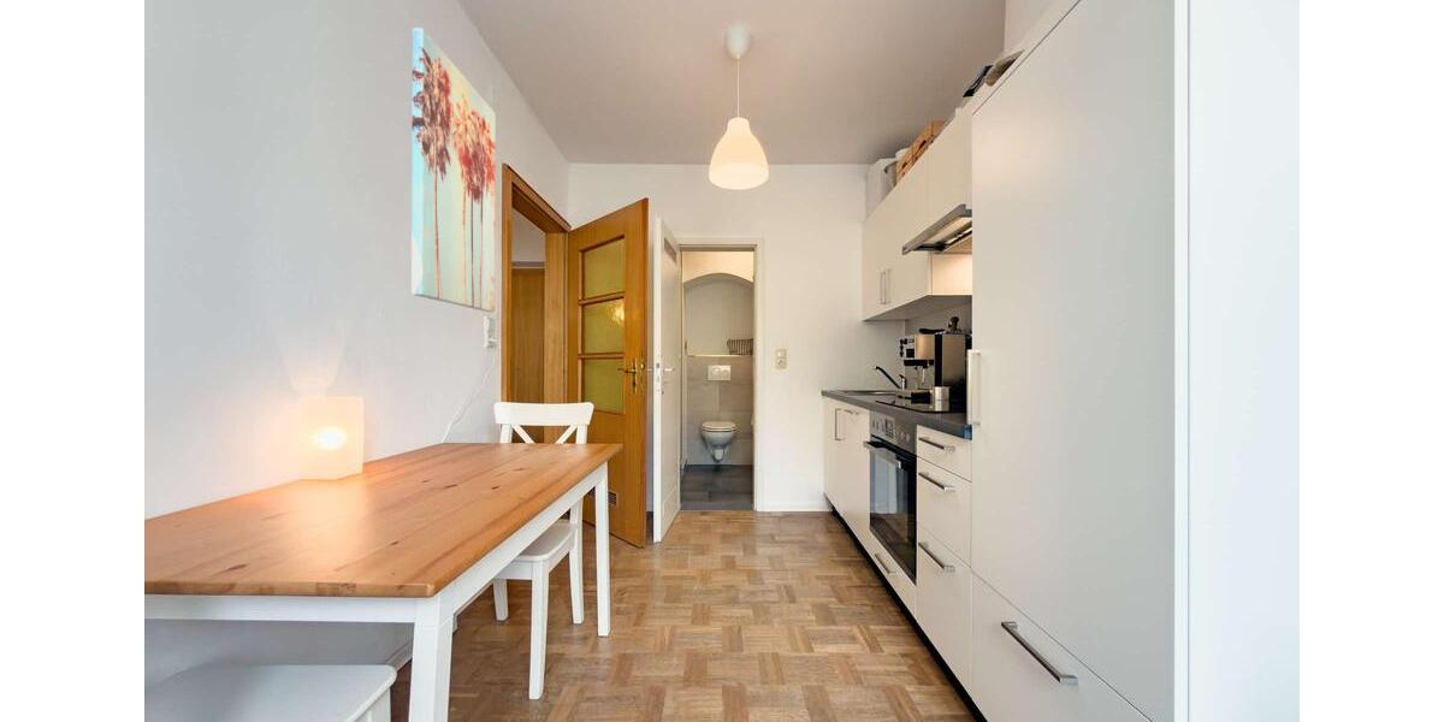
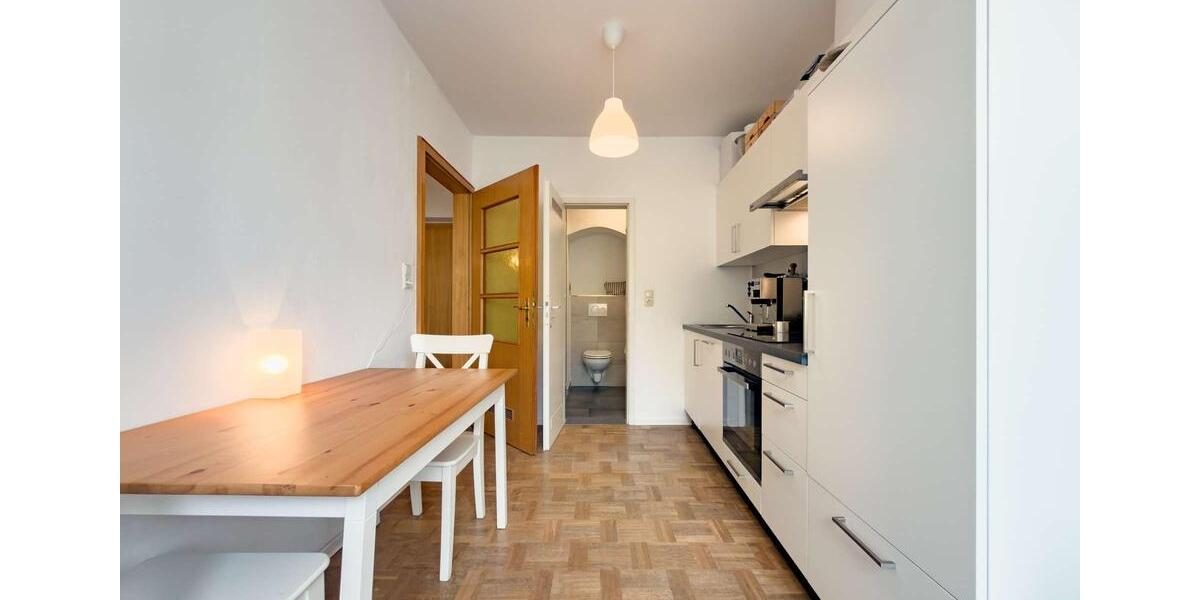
- wall art (460, 190)
